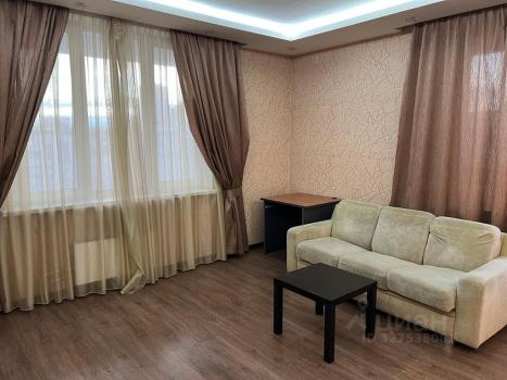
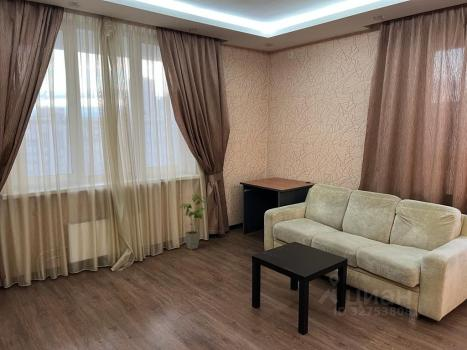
+ house plant (195, 220)
